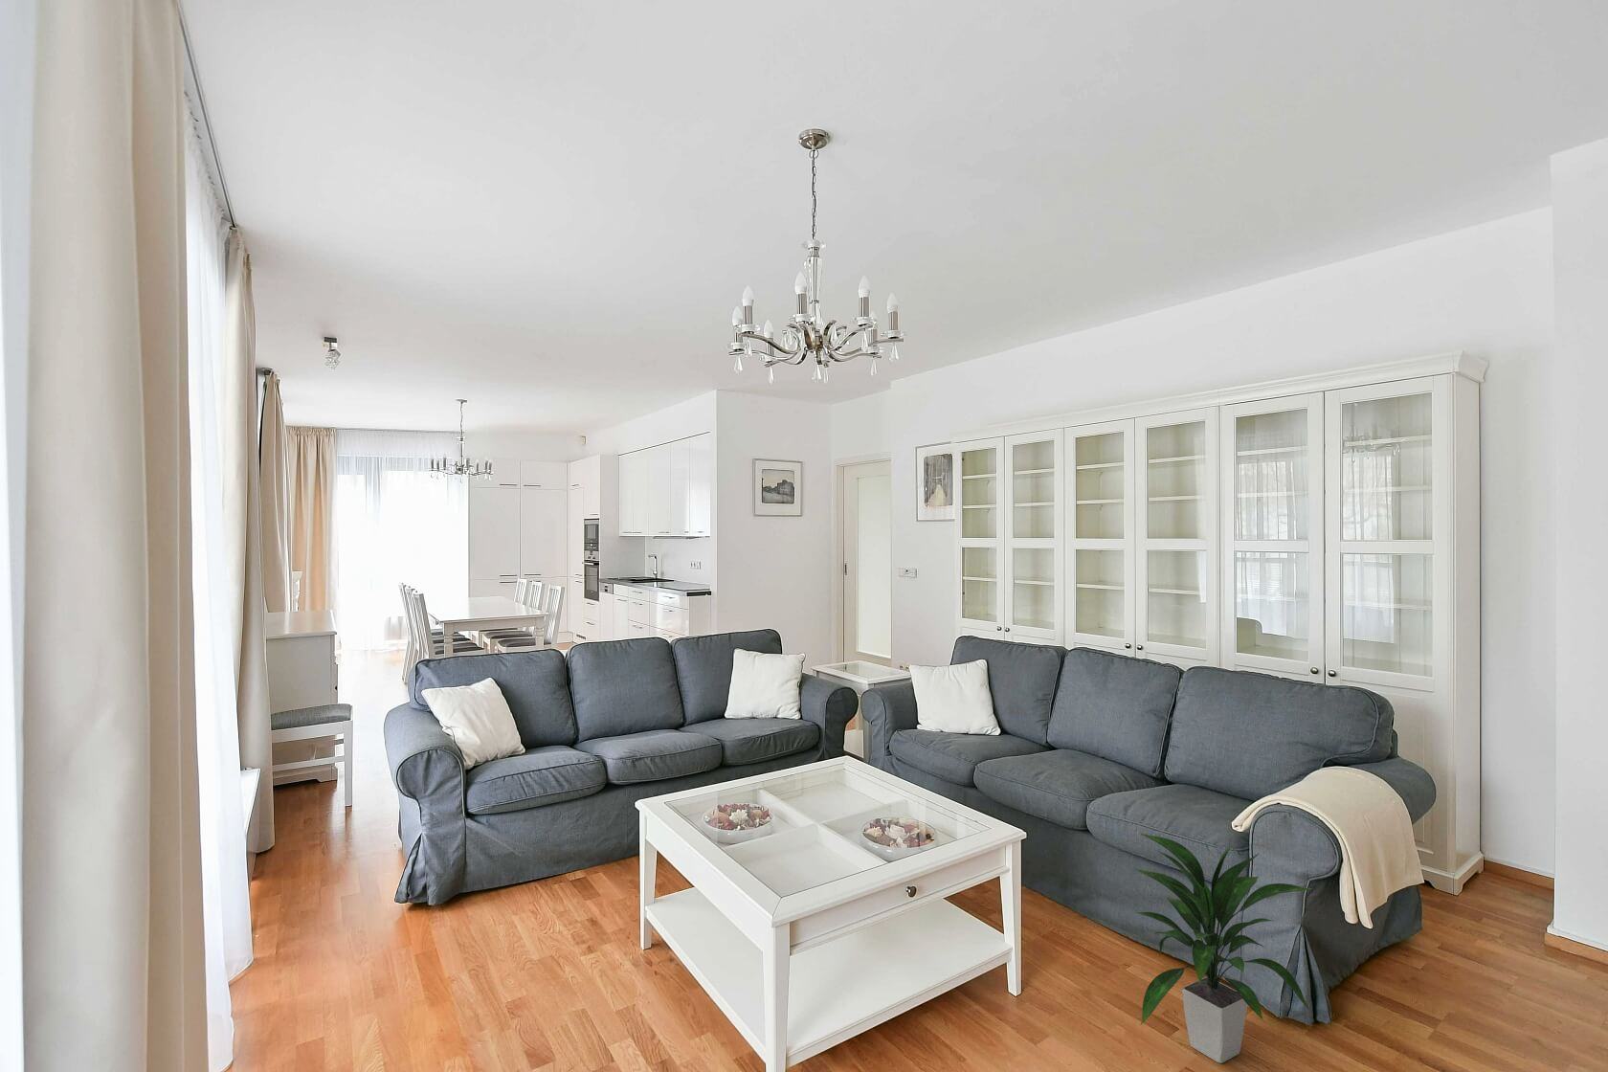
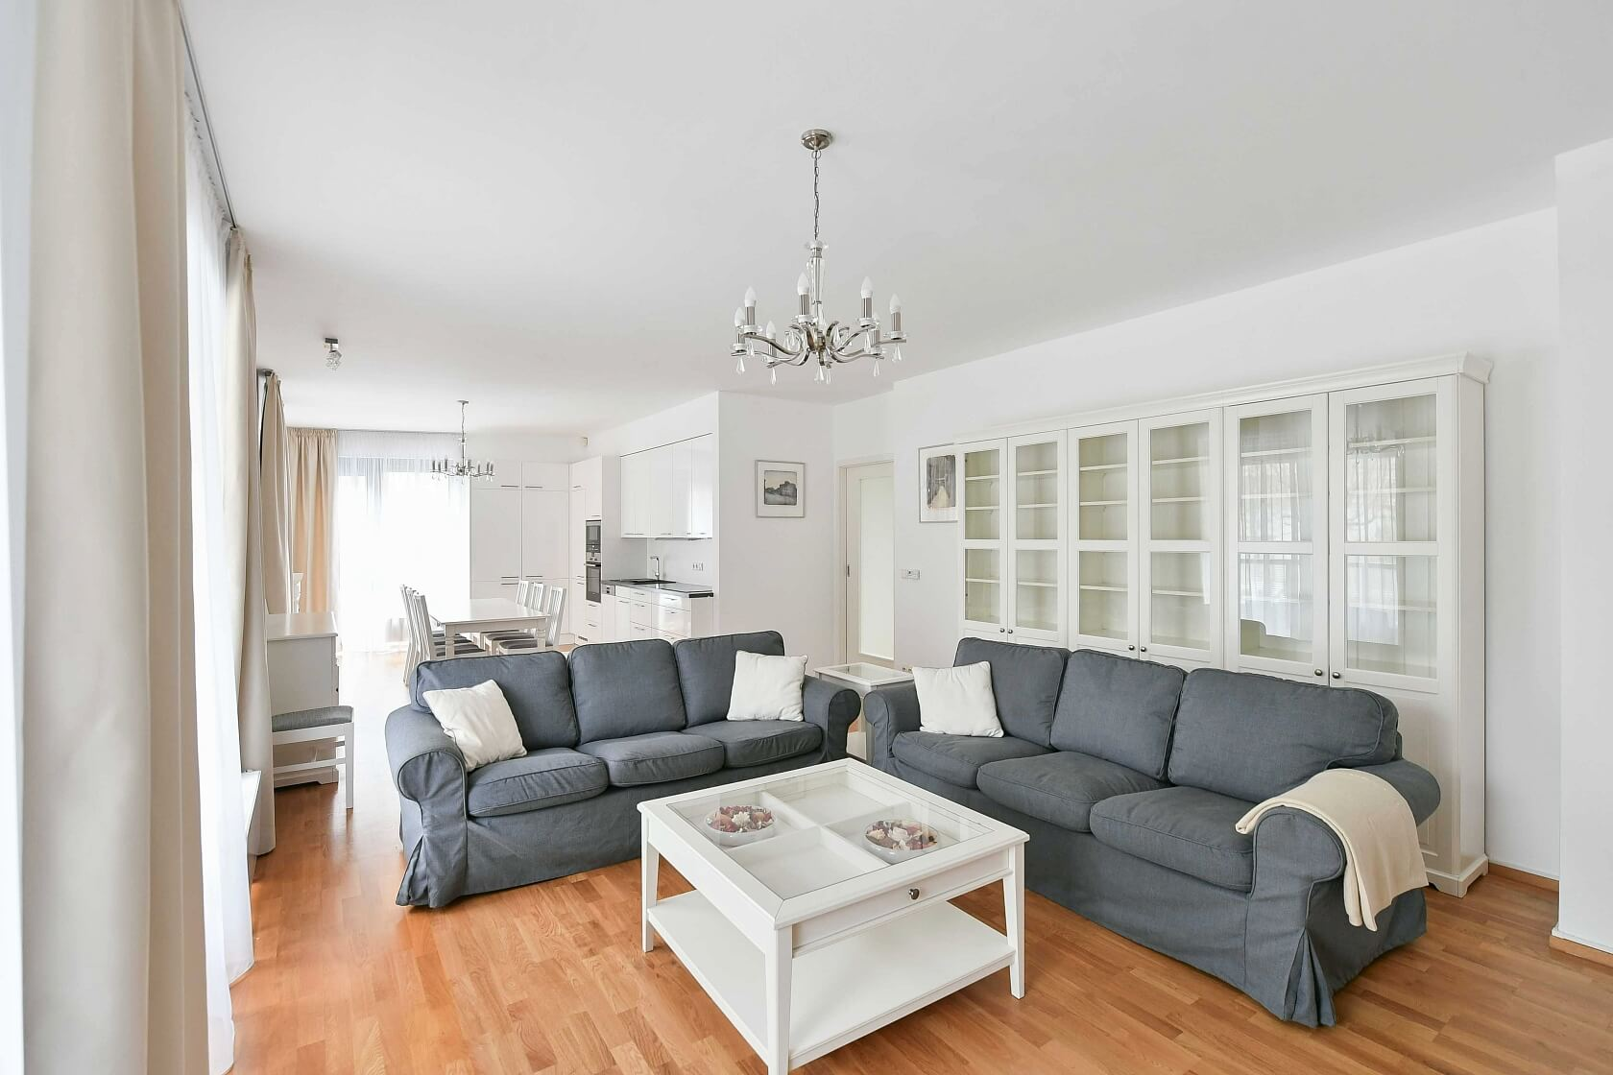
- indoor plant (1206, 940)
